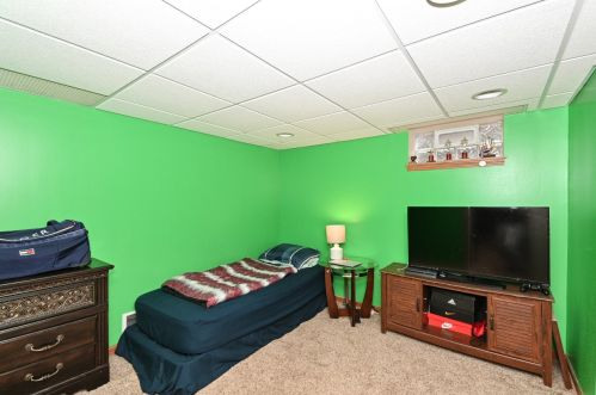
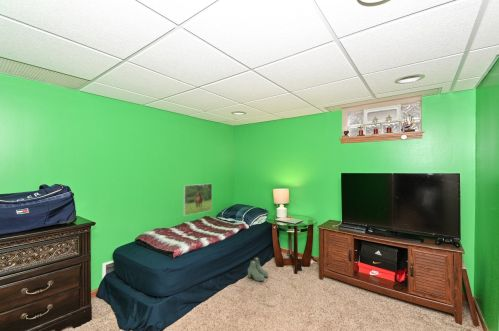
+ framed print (198, 198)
+ boots (257, 268)
